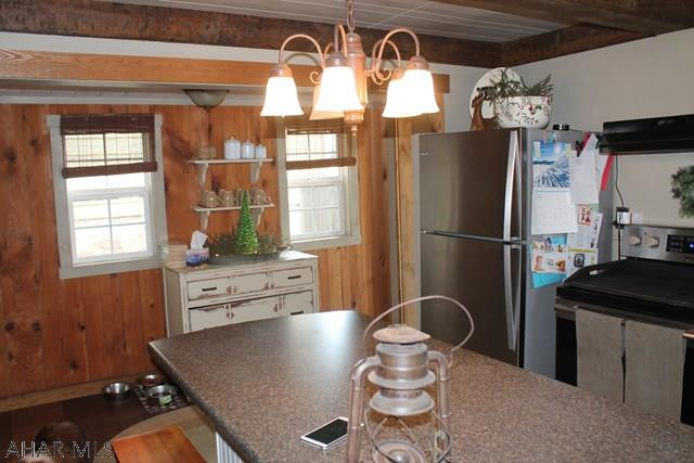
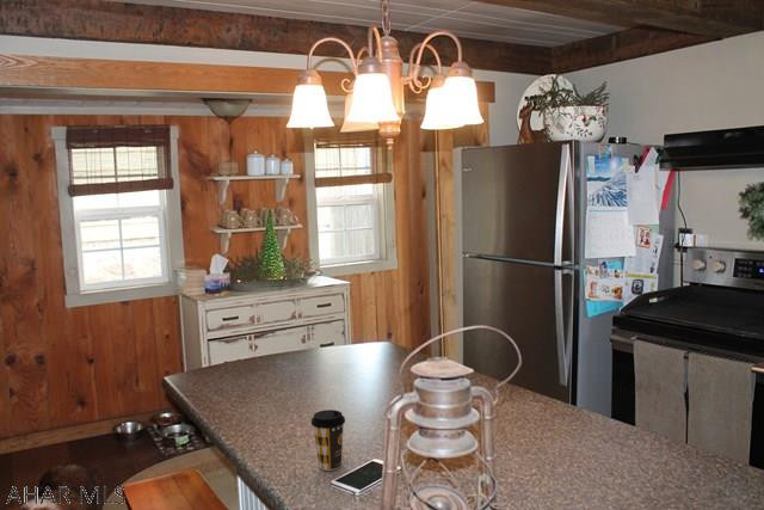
+ coffee cup (328, 440)
